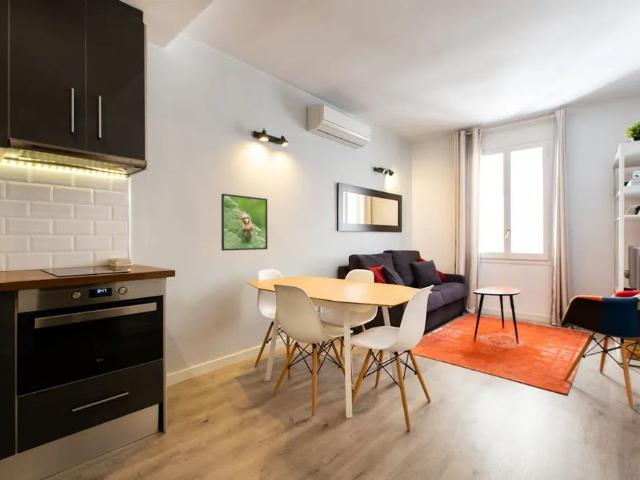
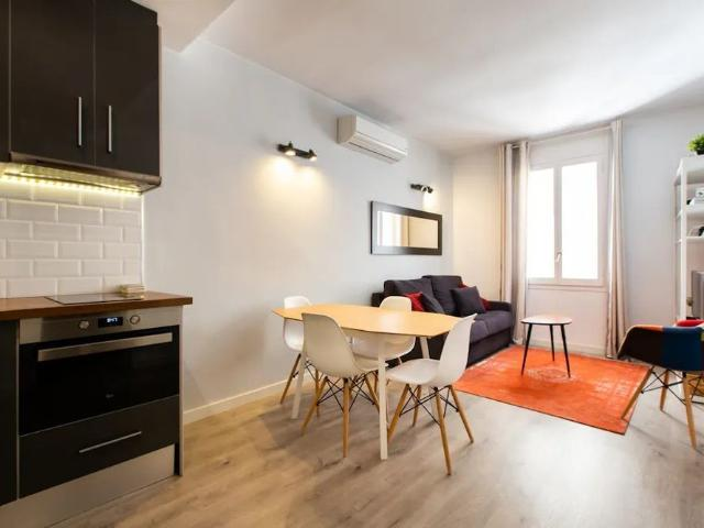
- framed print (245, 223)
